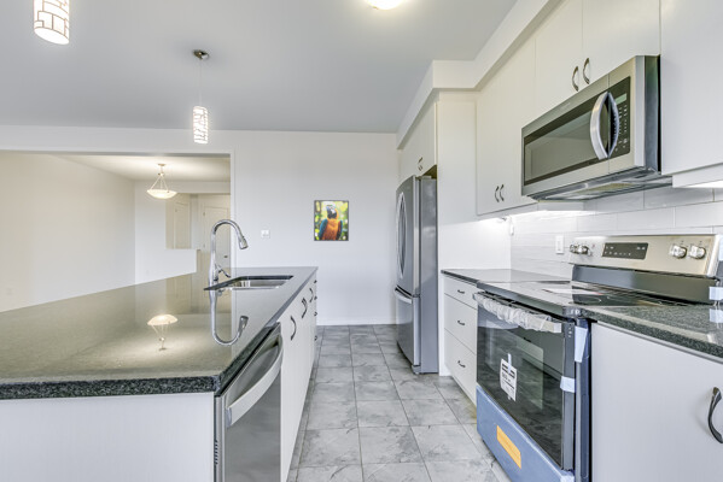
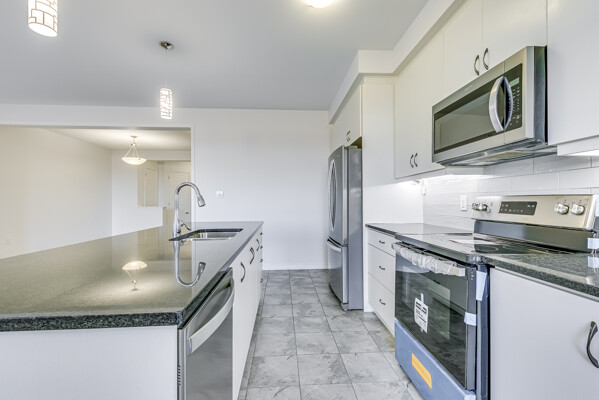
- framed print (331, 221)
